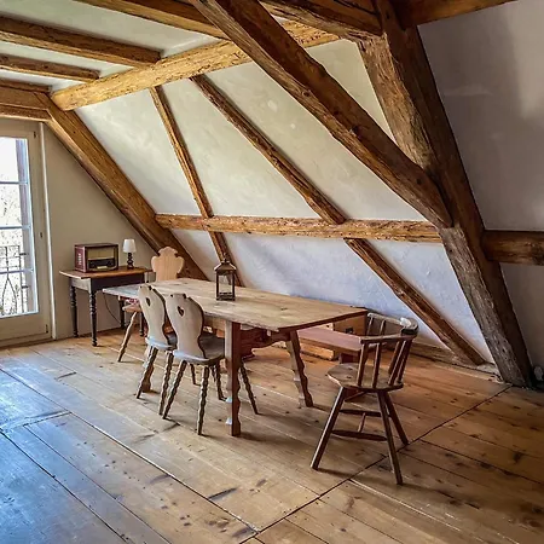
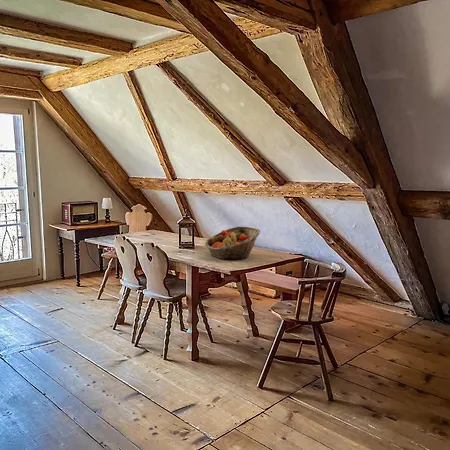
+ fruit basket (232, 242)
